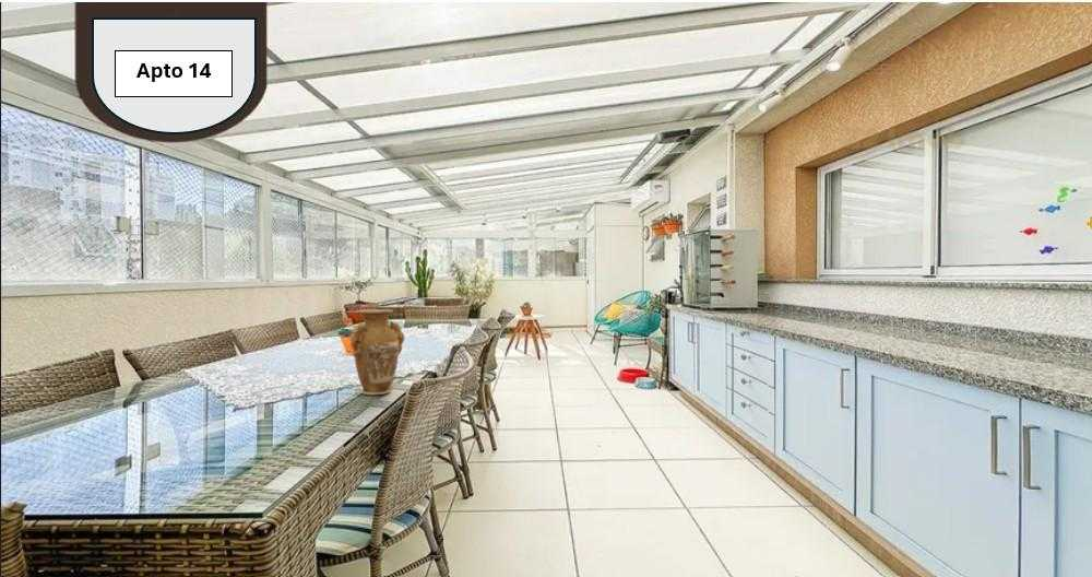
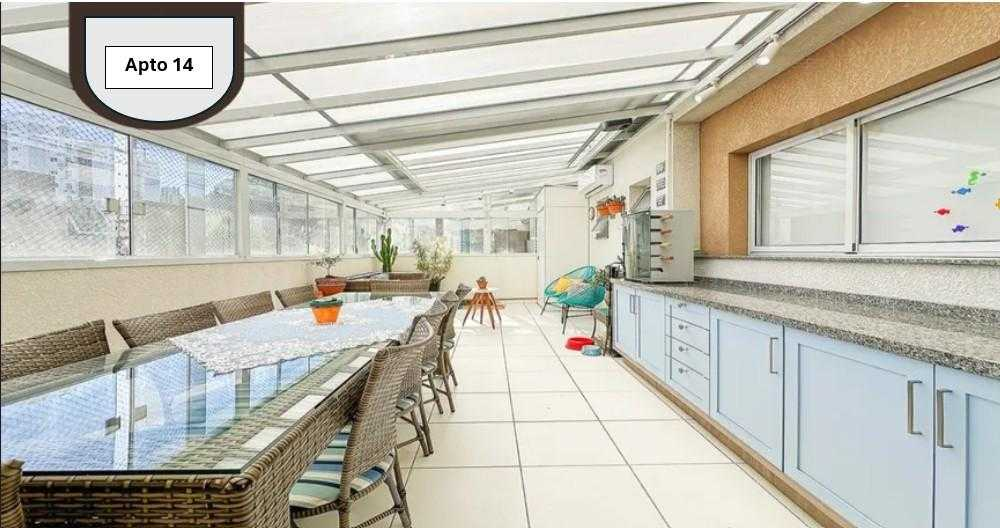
- vase (377, 351)
